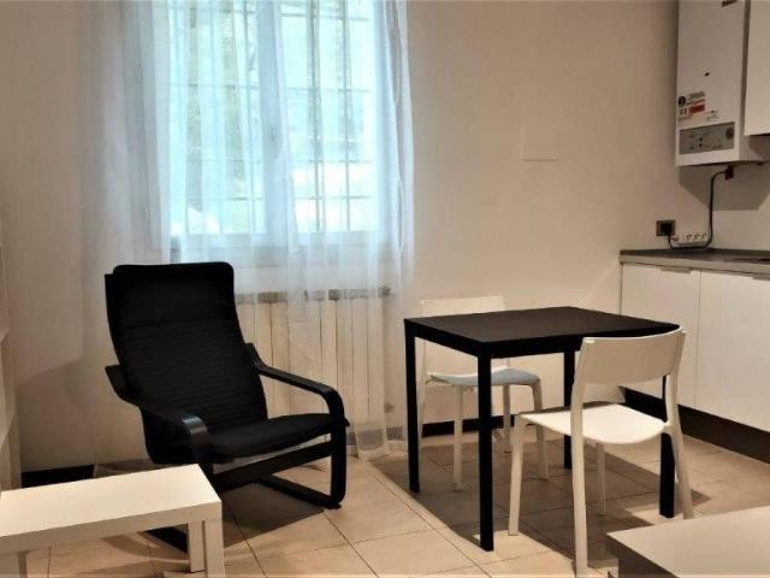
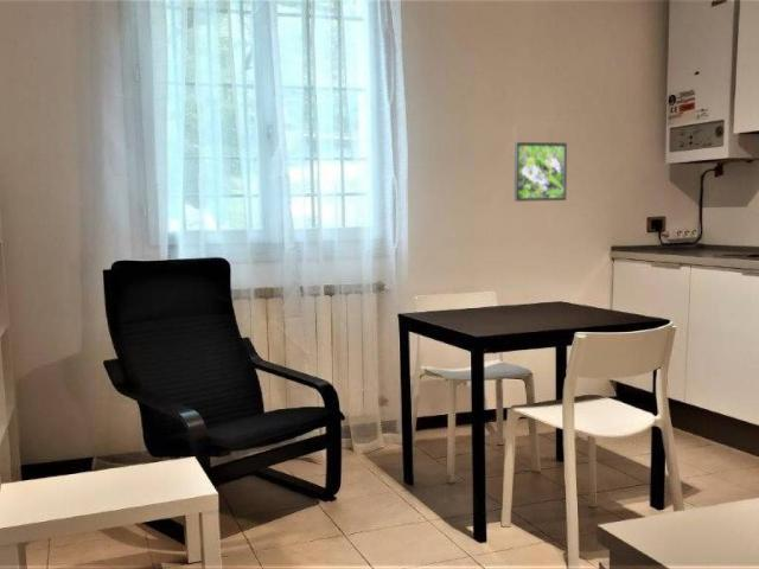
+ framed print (540, 171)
